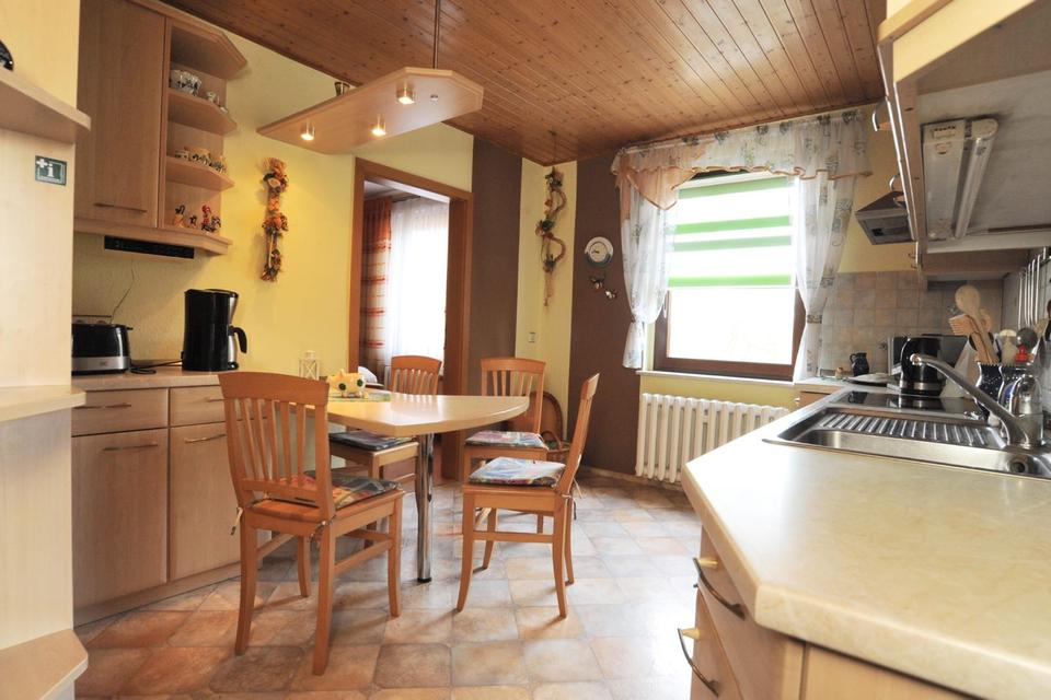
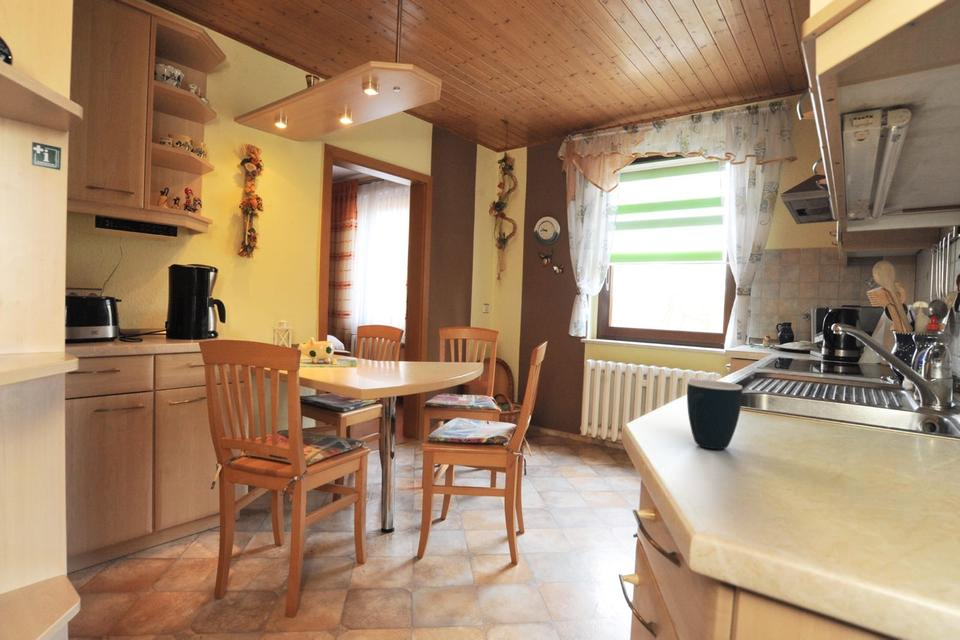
+ mug (708, 416)
